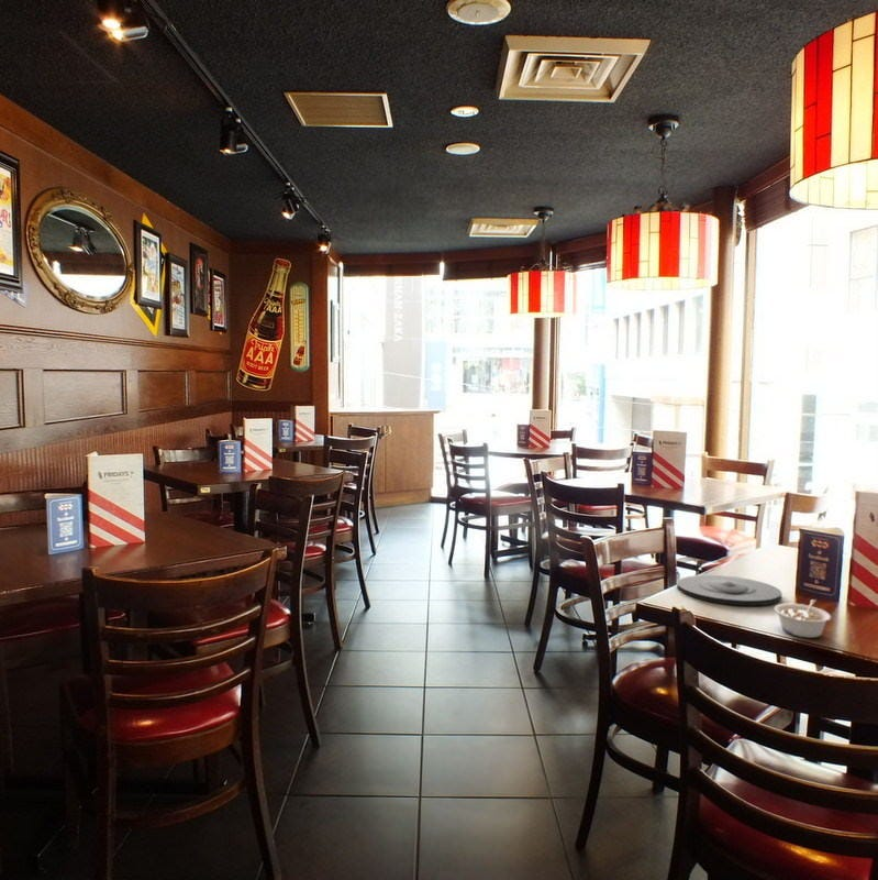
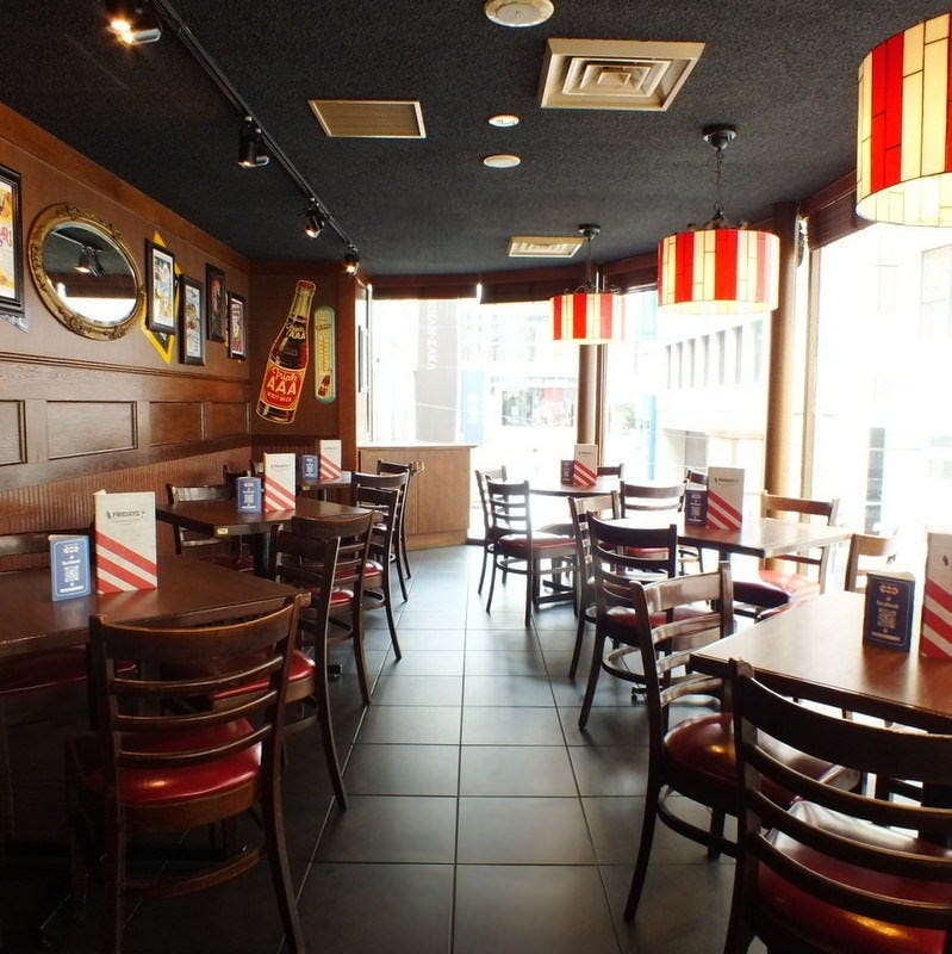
- plate (727, 586)
- legume (801, 618)
